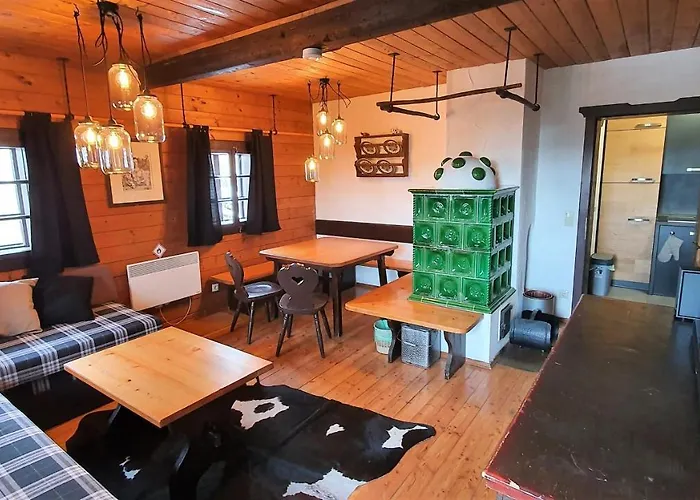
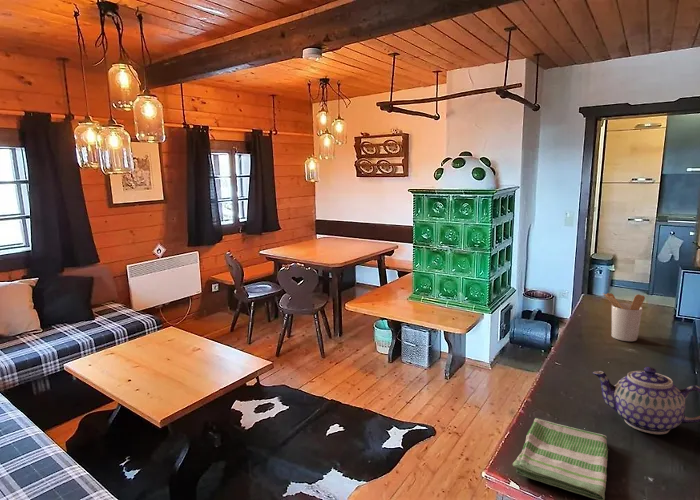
+ utensil holder (620, 315)
+ teapot (648, 395)
+ dish towel (562, 453)
